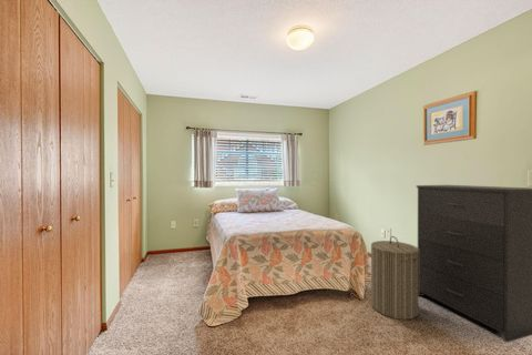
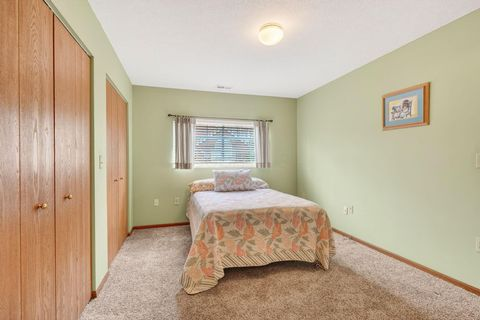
- dresser (471, 248)
- laundry hamper (393, 272)
